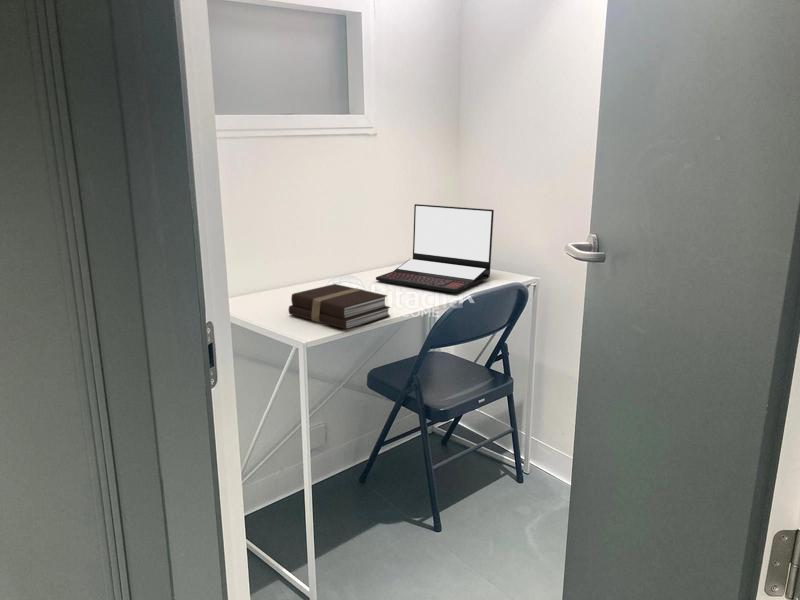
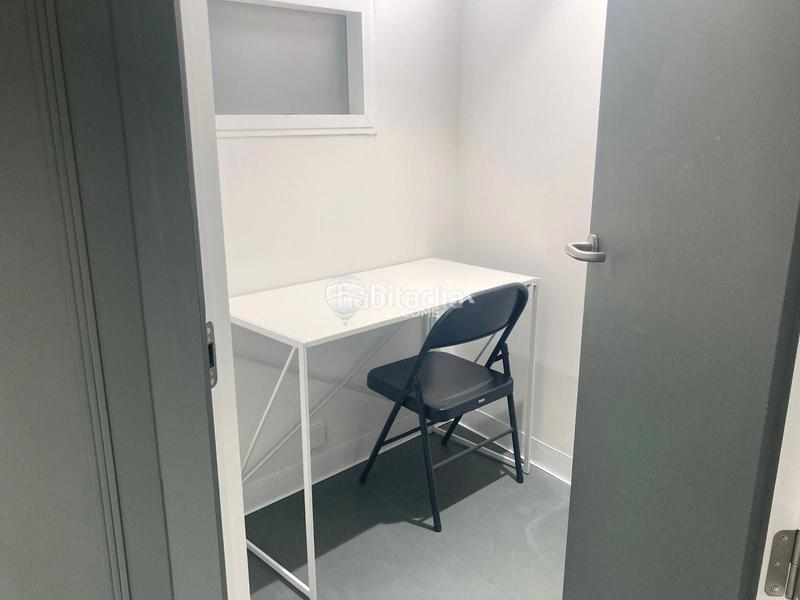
- book (339, 304)
- laptop (434, 245)
